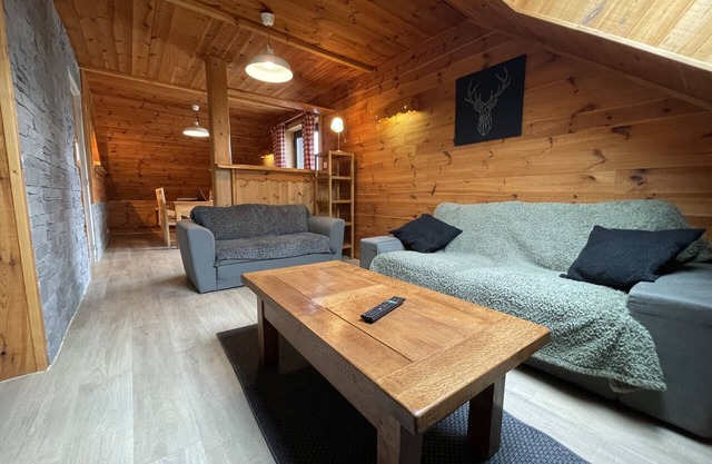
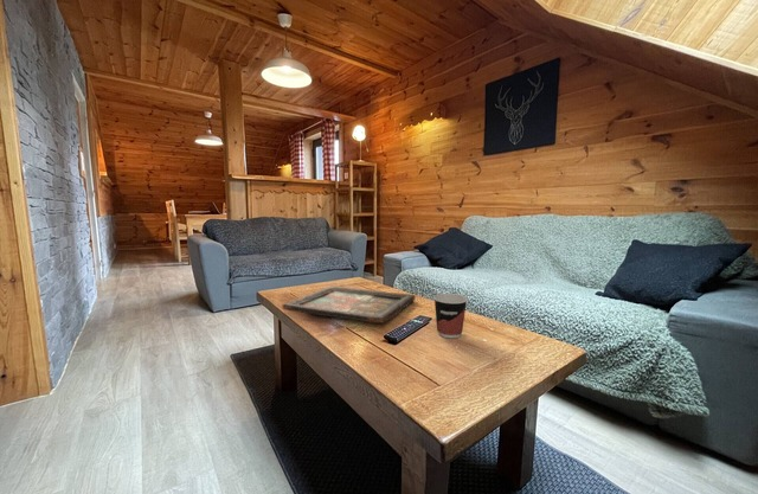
+ decorative tray (352, 302)
+ cup (449, 315)
